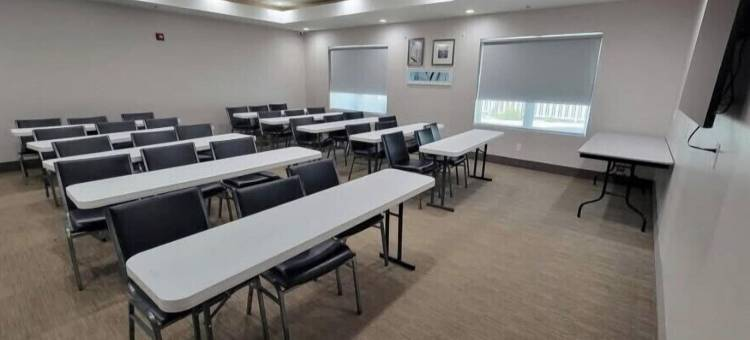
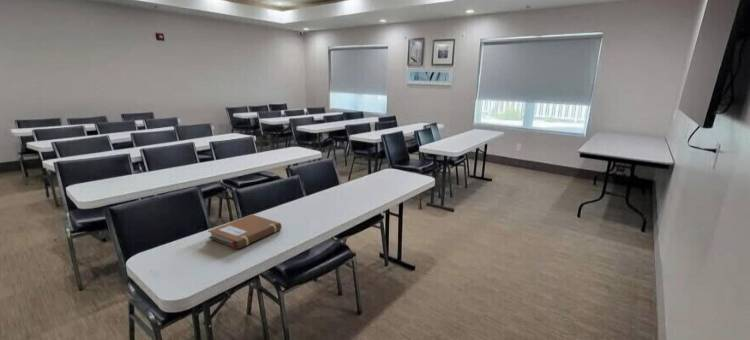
+ notebook (245, 230)
